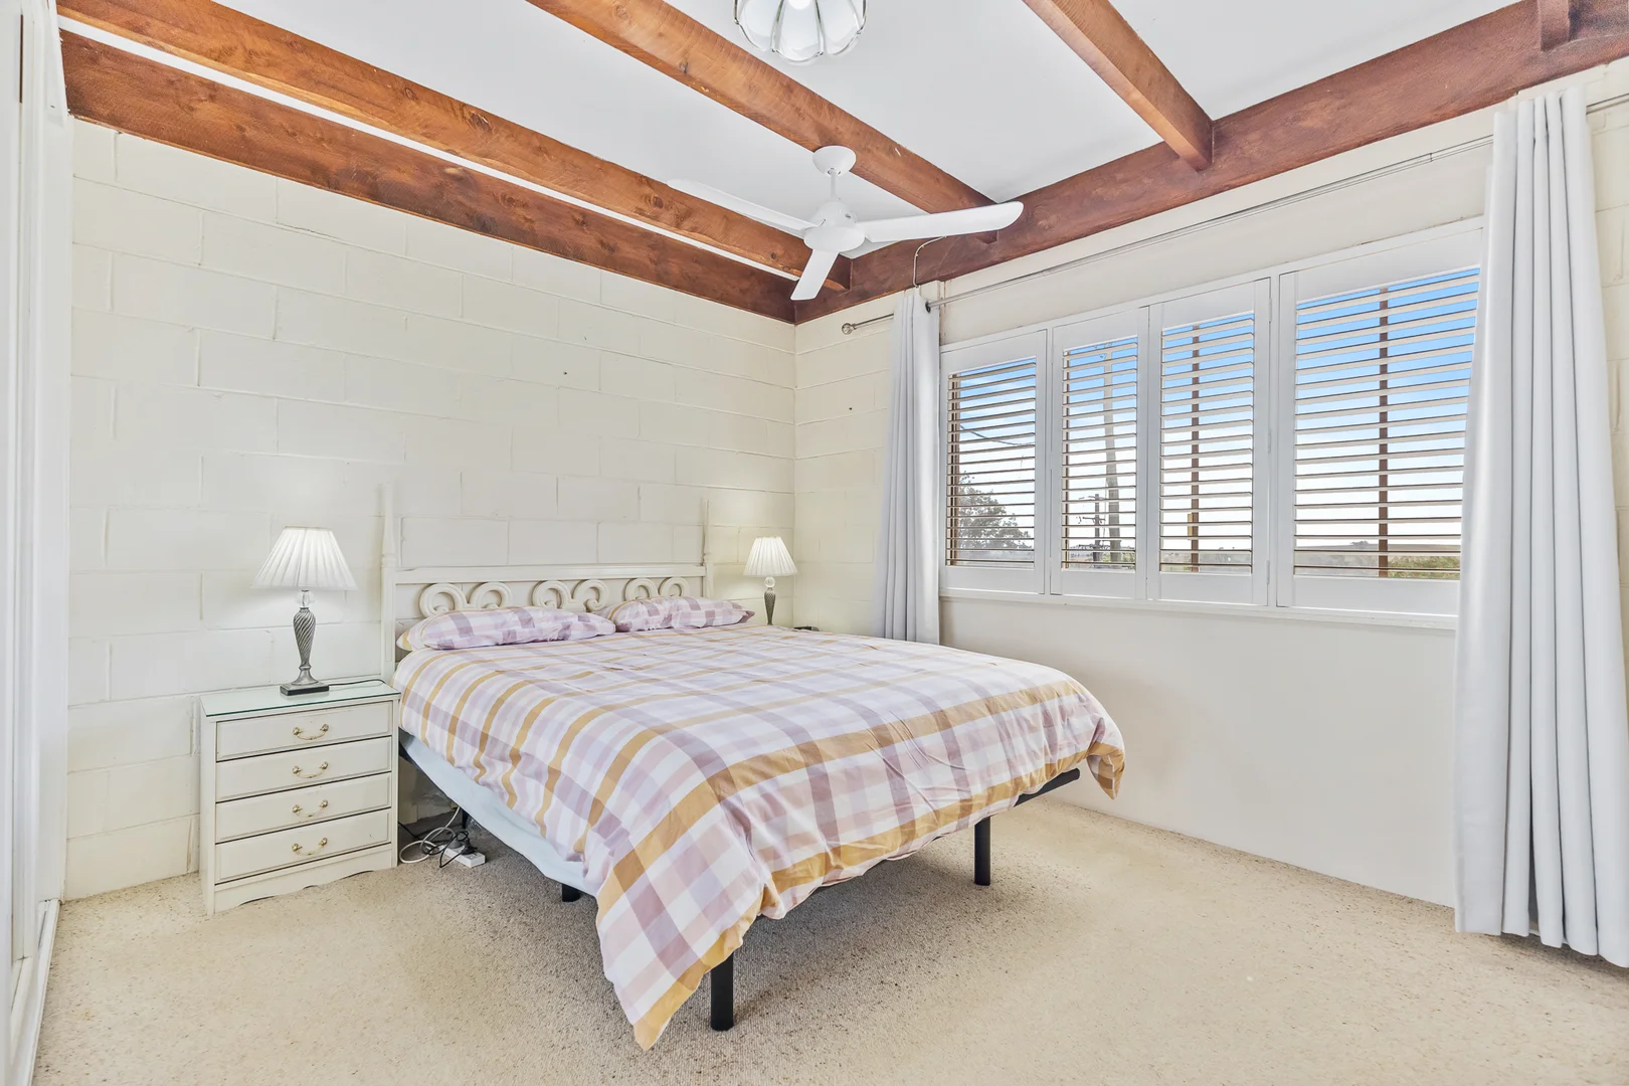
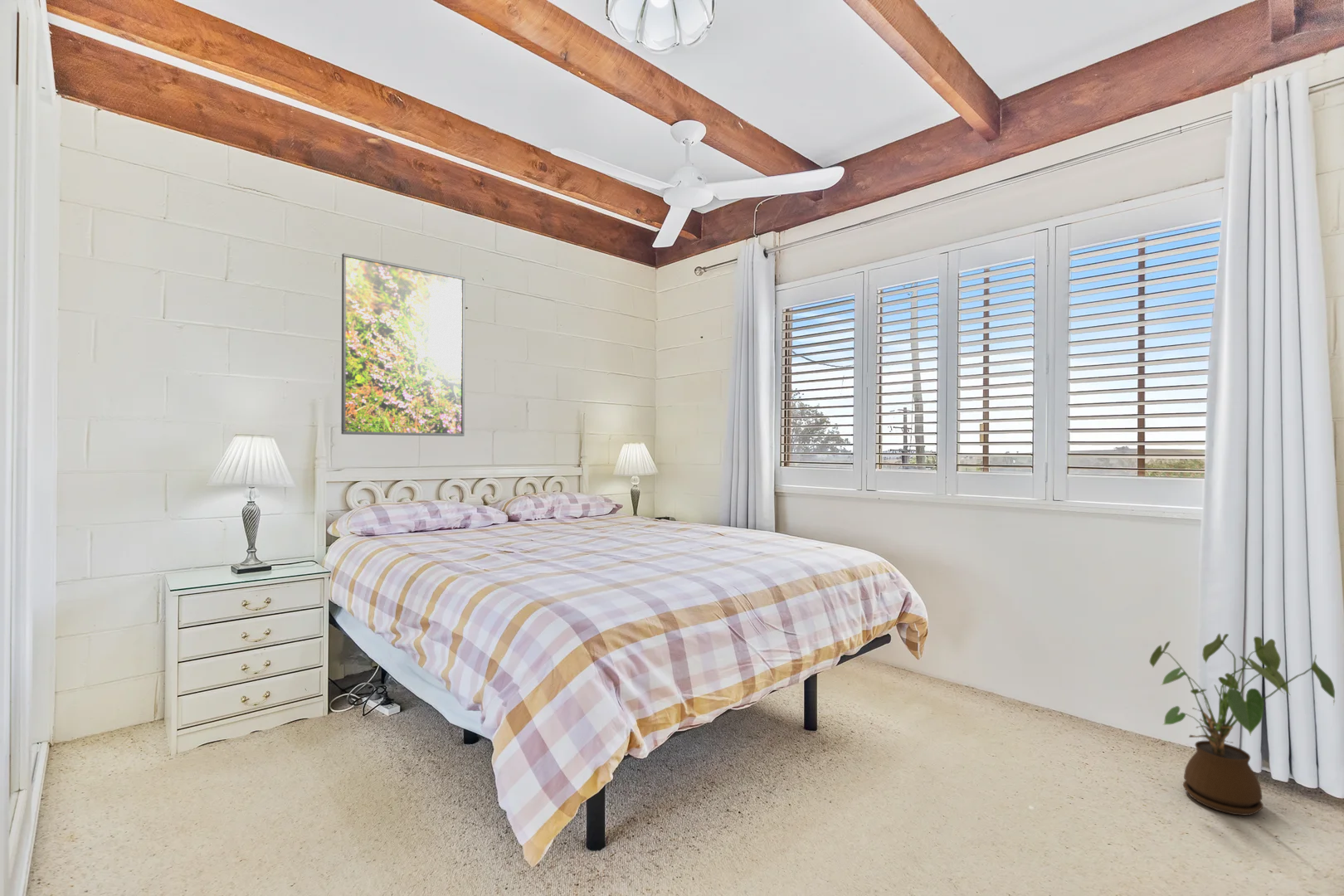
+ house plant (1233, 724)
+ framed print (407, 350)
